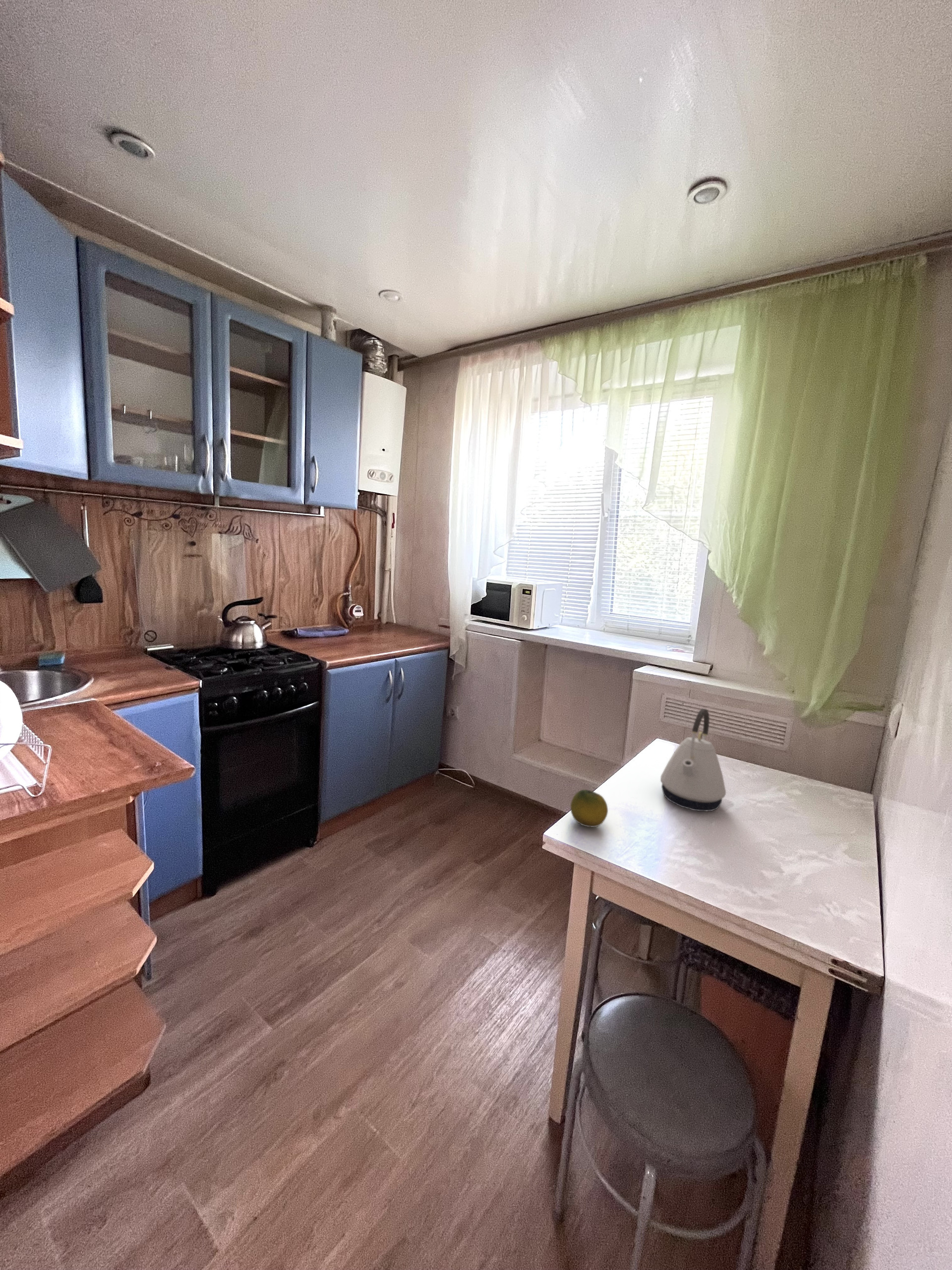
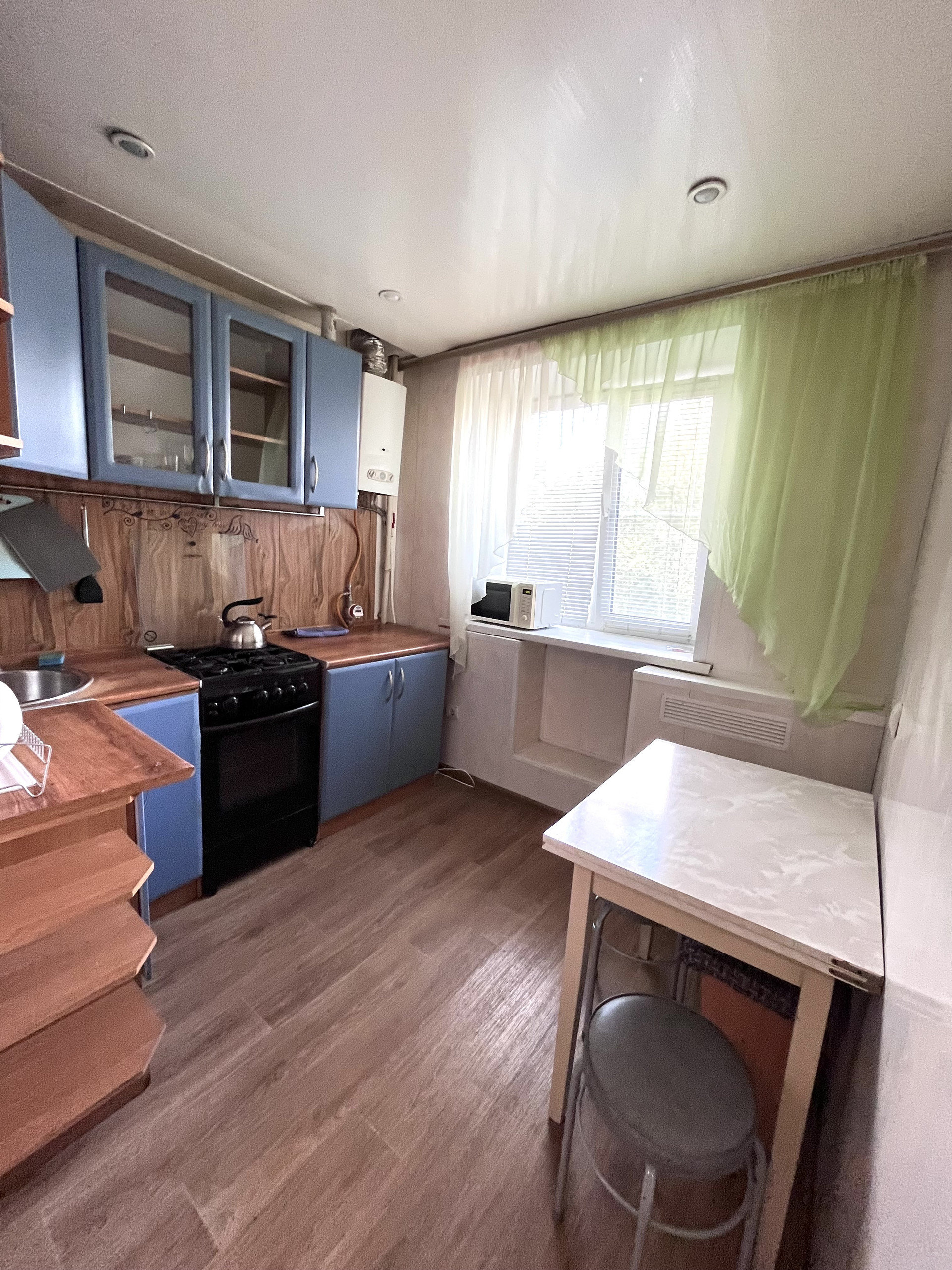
- fruit (589, 808)
- kettle (696, 756)
